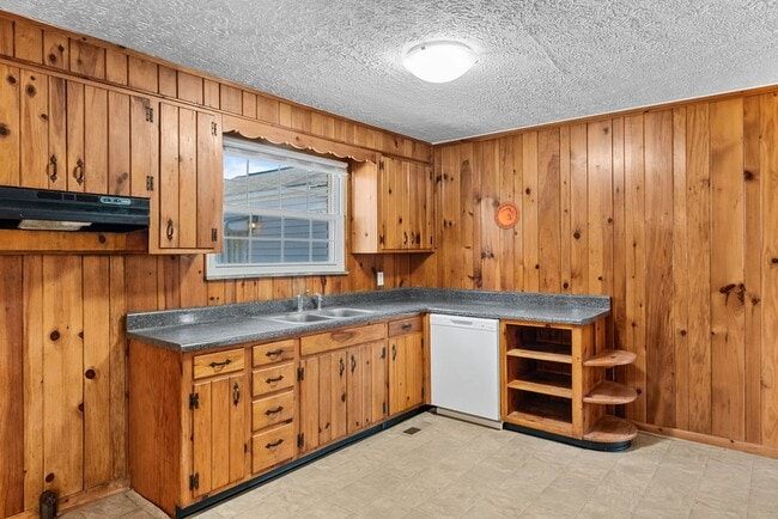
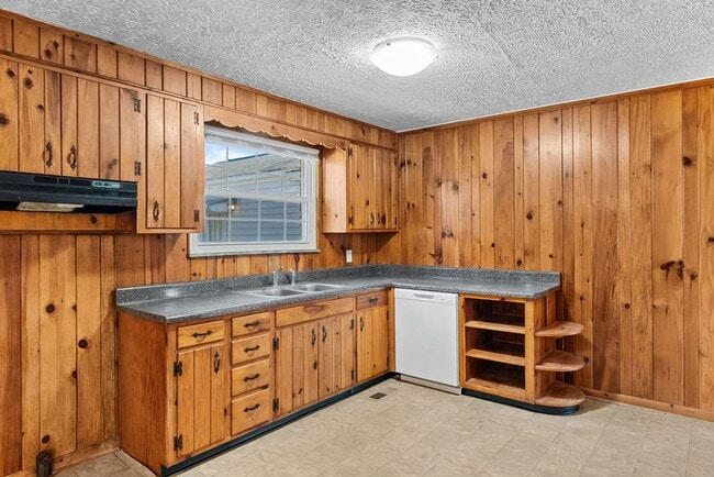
- decorative plate (506, 215)
